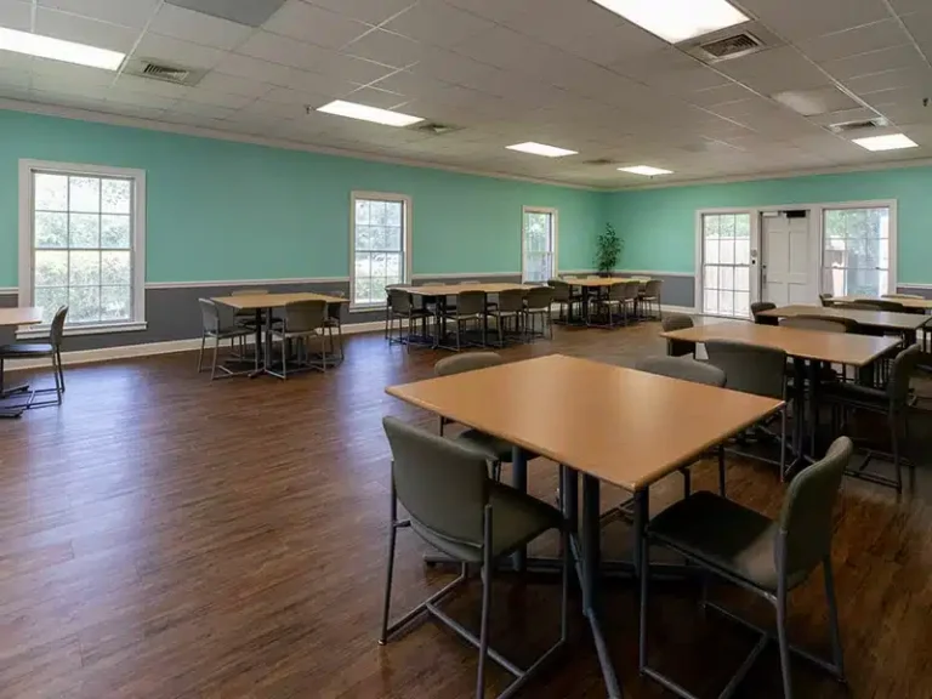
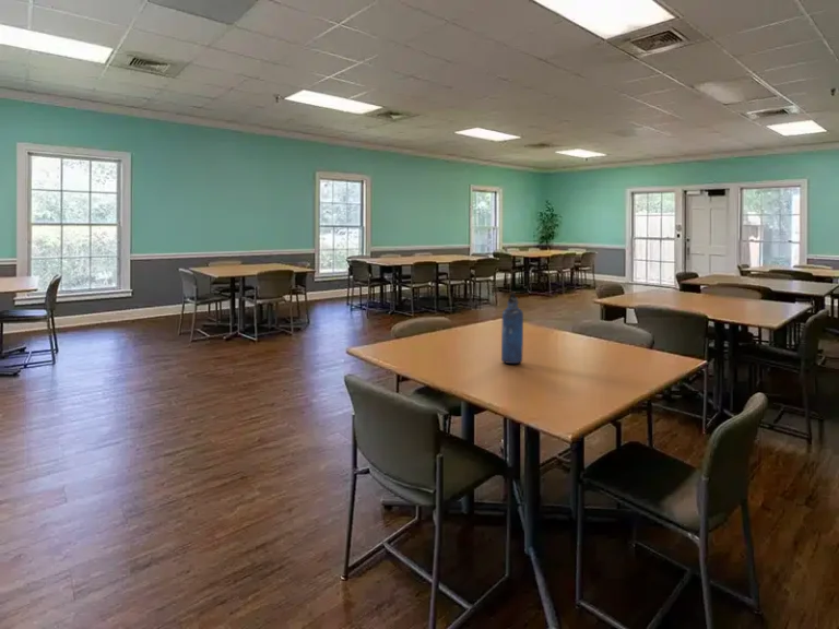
+ water bottle (512, 328)
